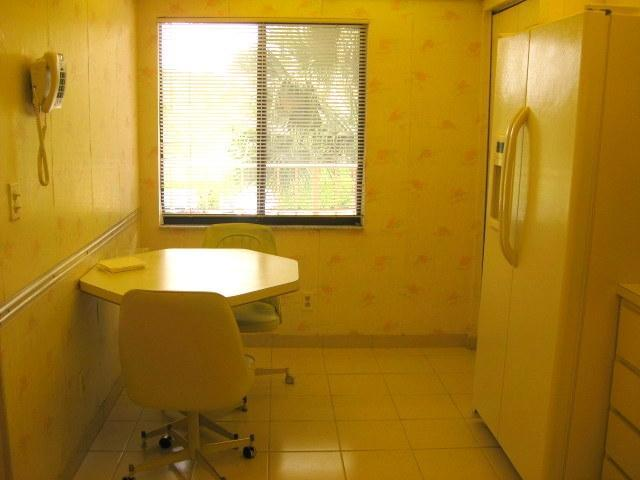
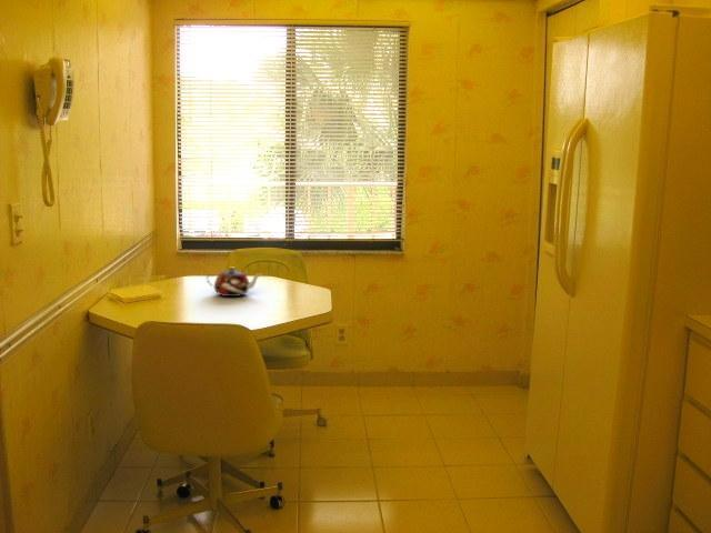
+ teapot (233, 281)
